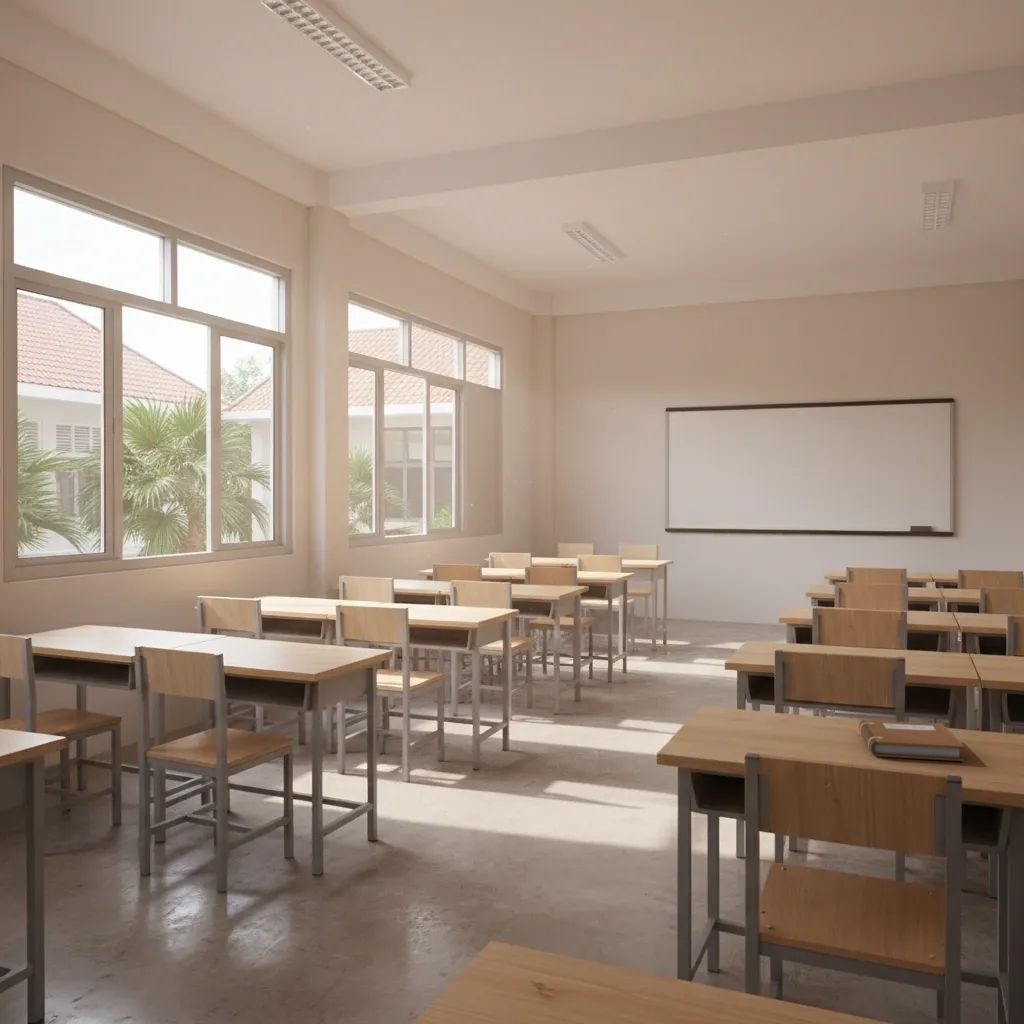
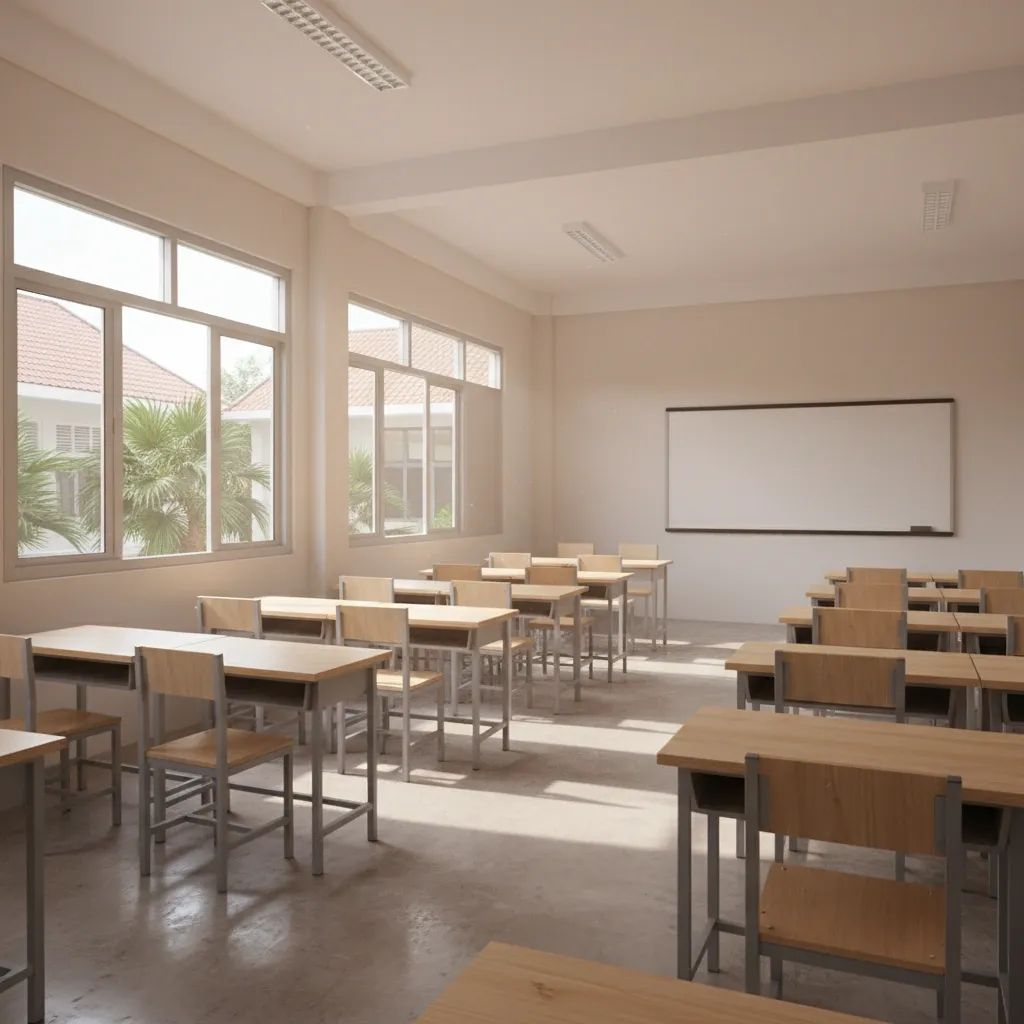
- notebook (907, 738)
